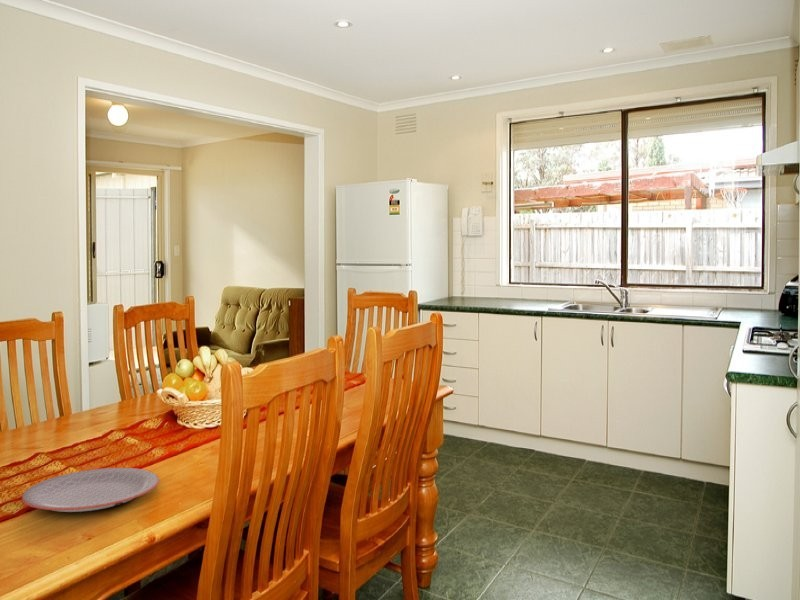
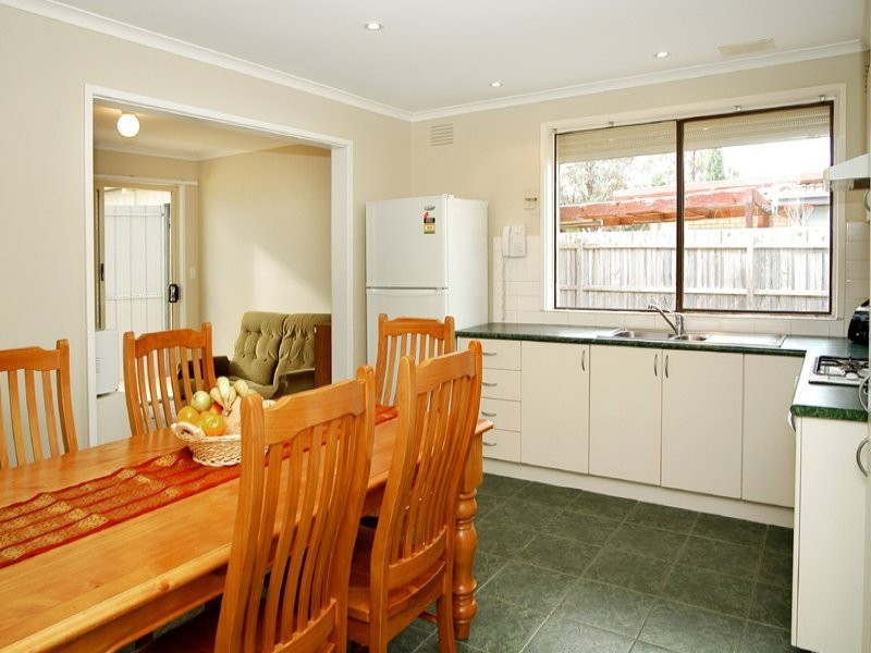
- plate (93, 490)
